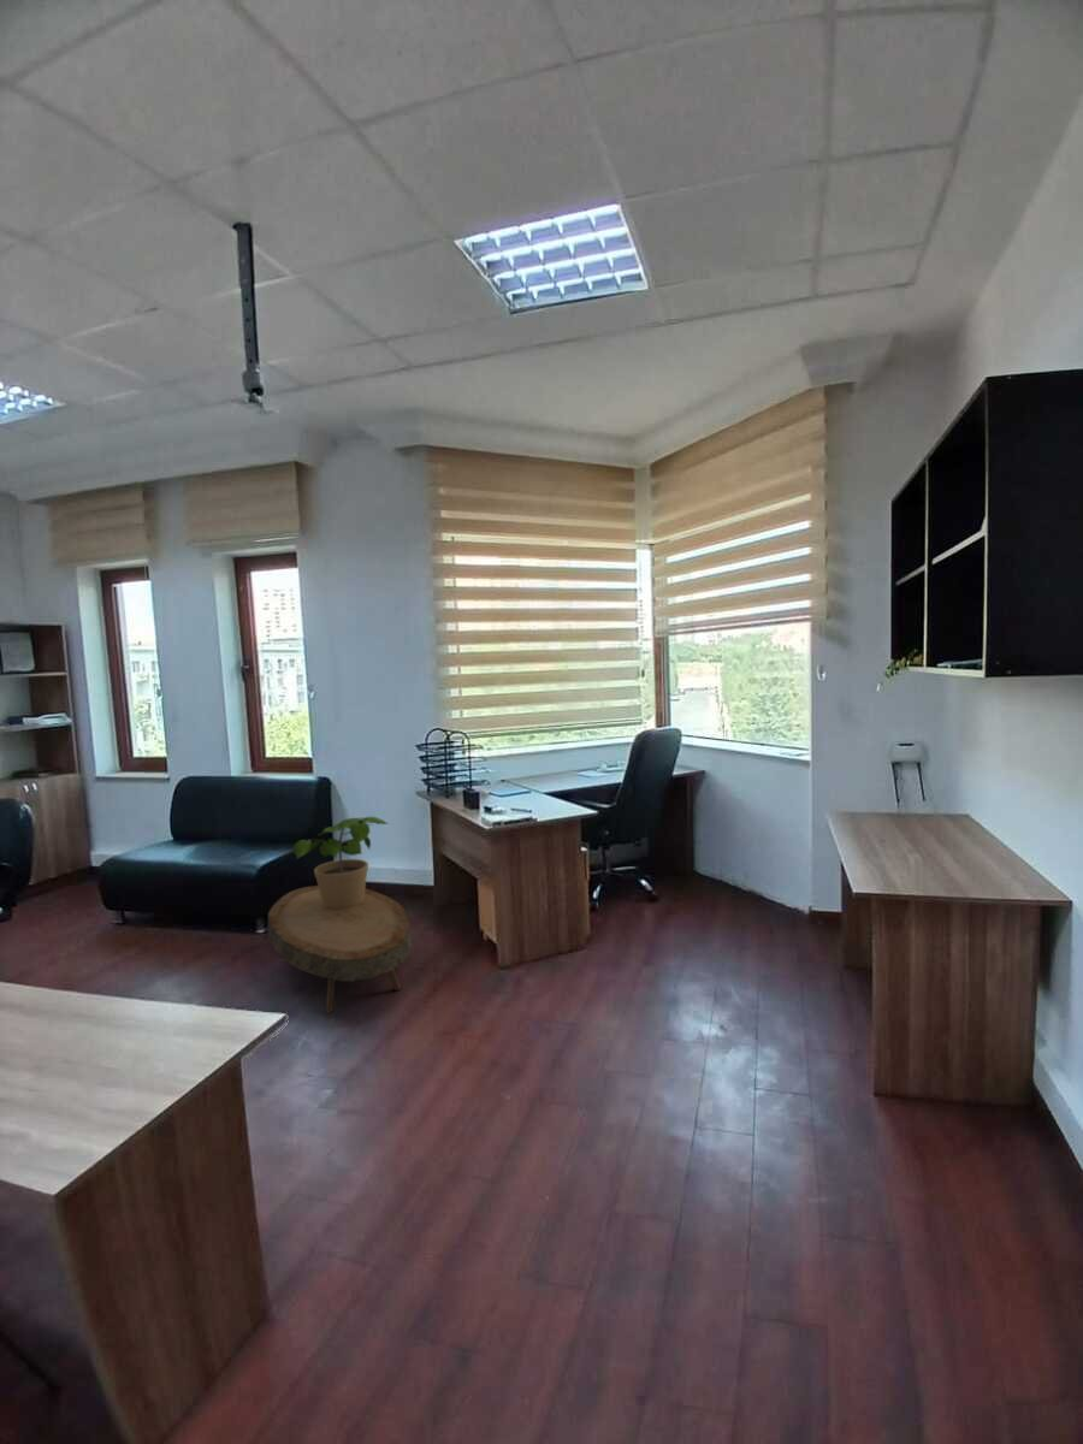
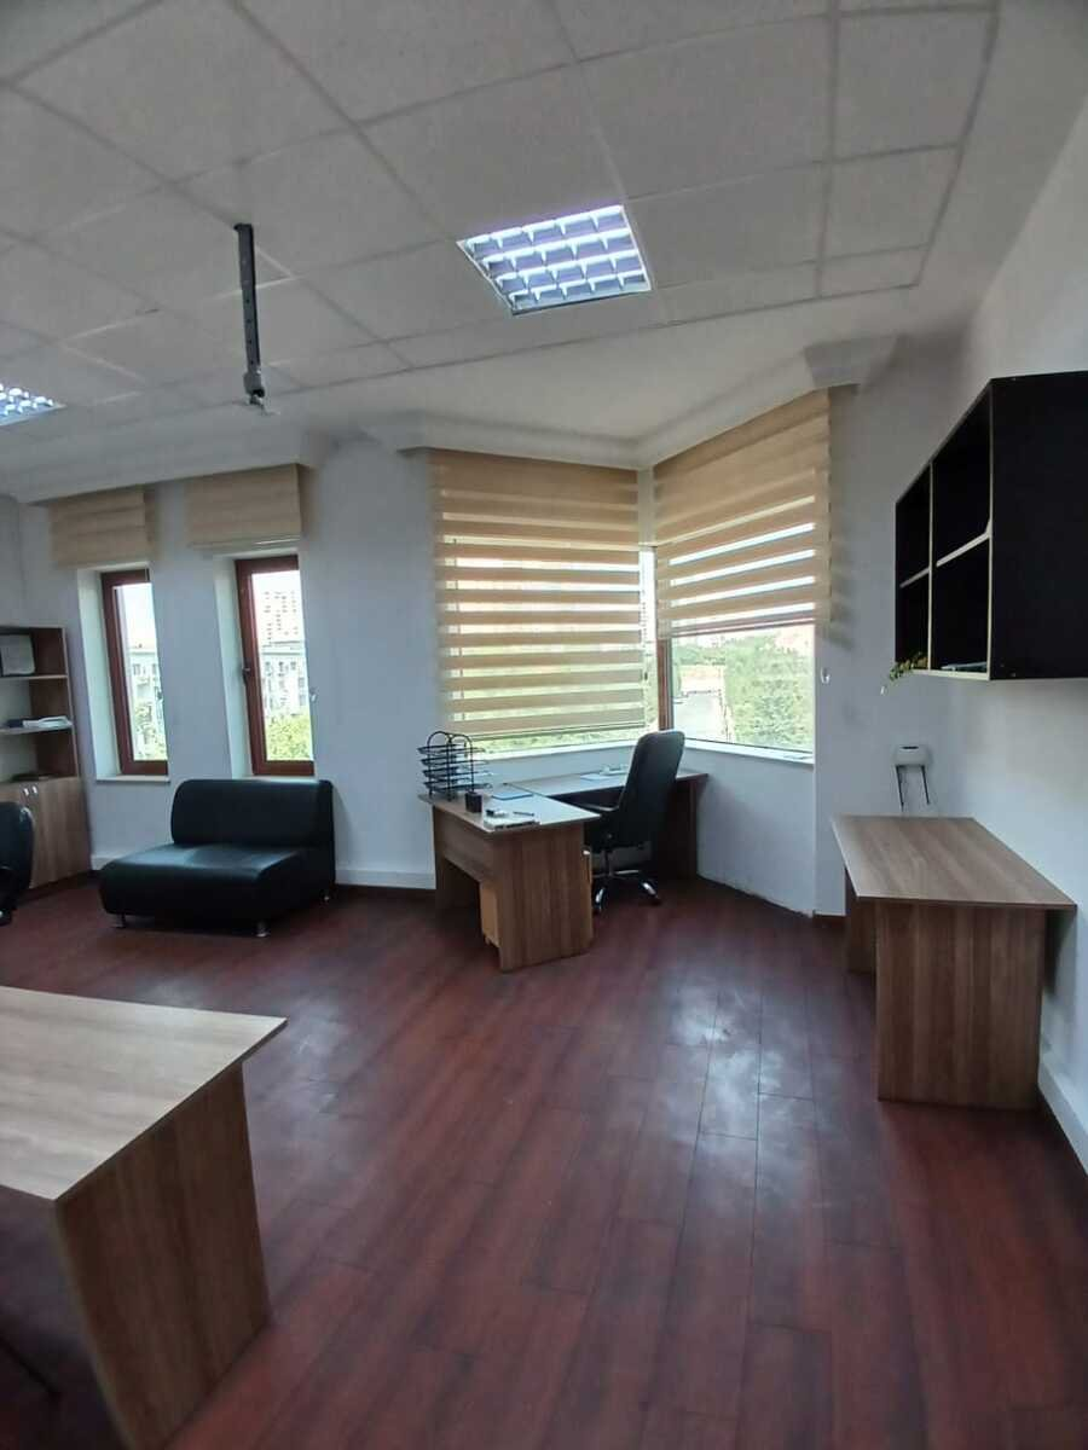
- coffee table (339, 943)
- potted plant (342, 862)
